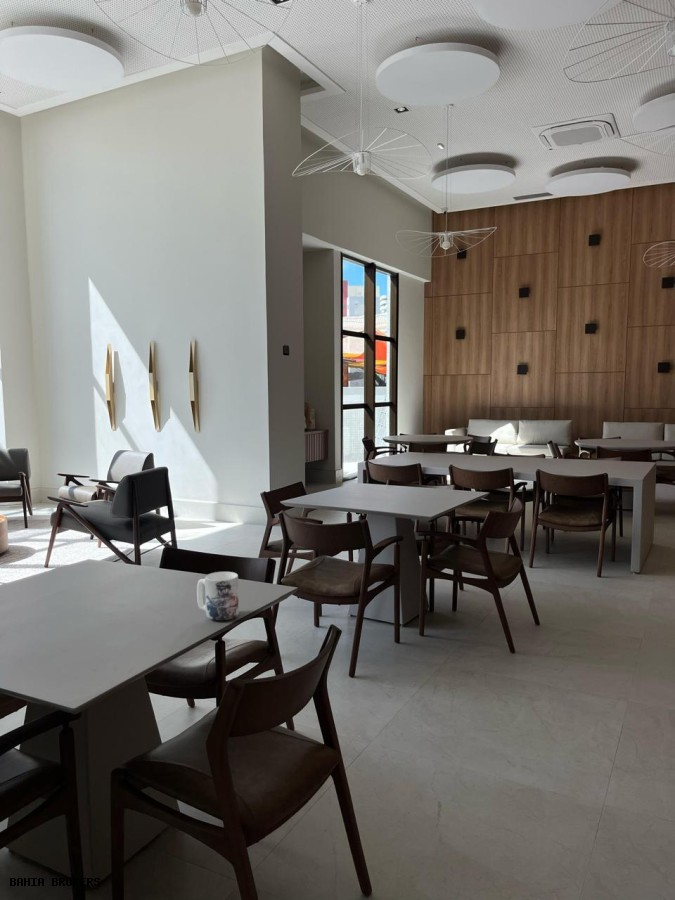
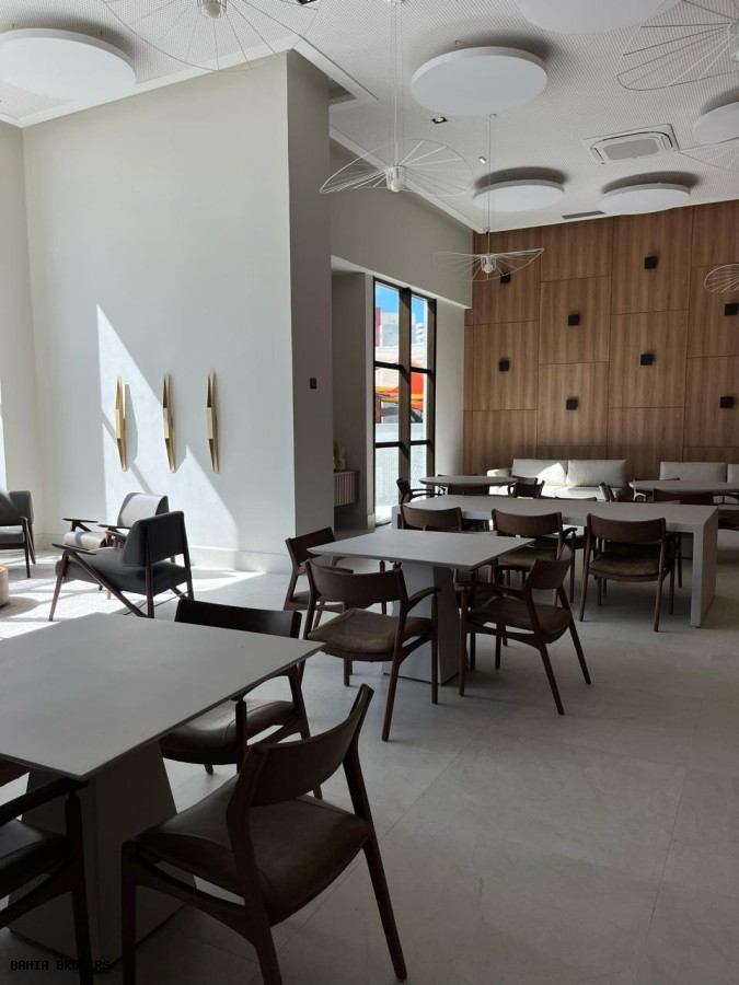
- mug (217, 596)
